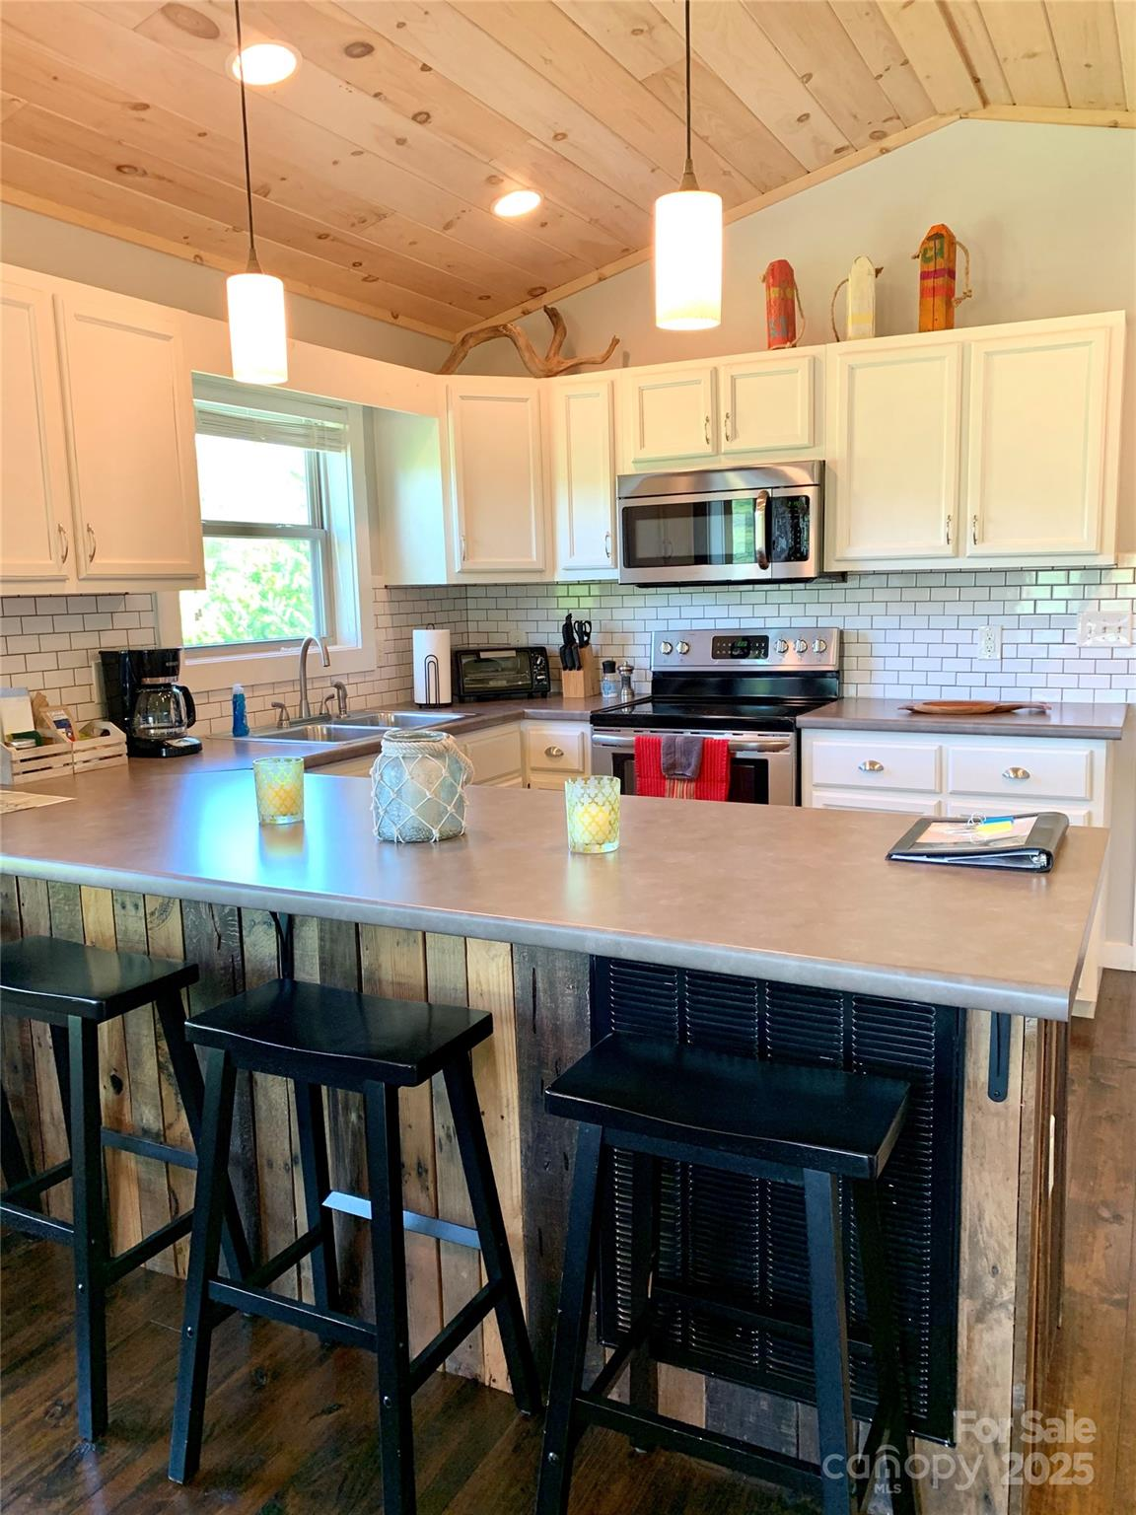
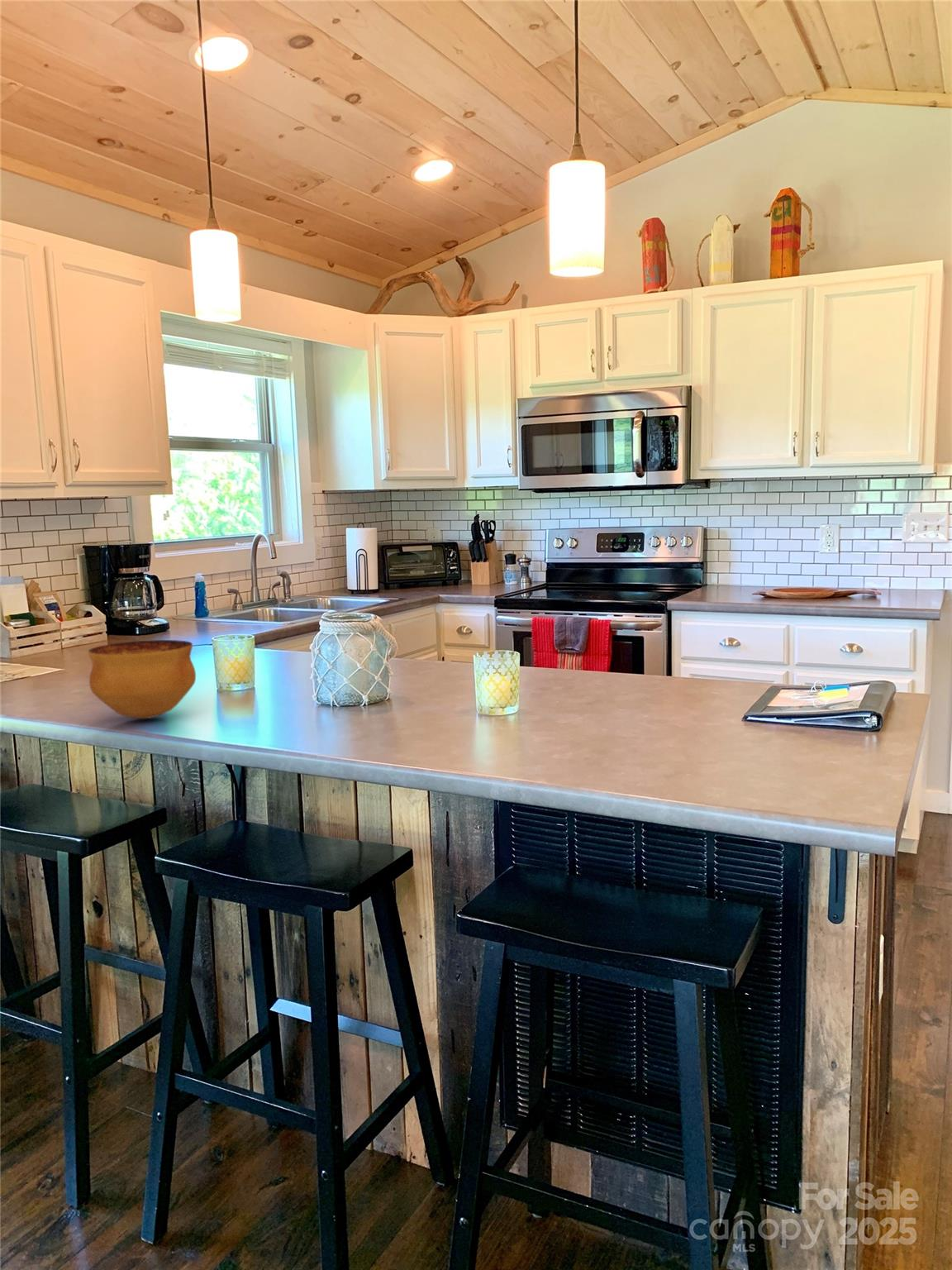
+ bowl (144, 682)
